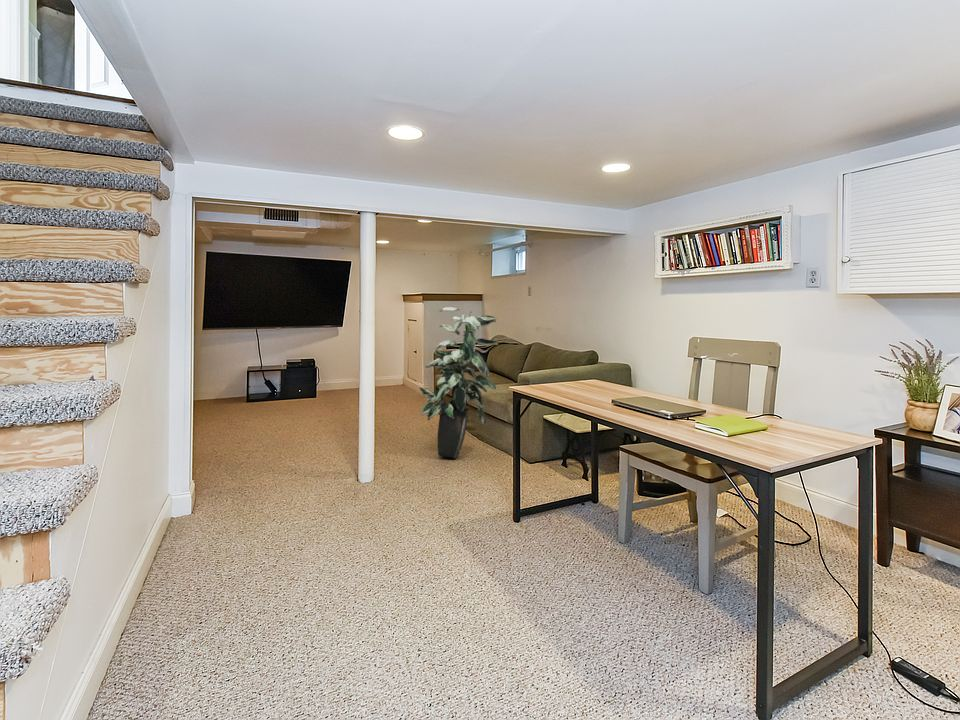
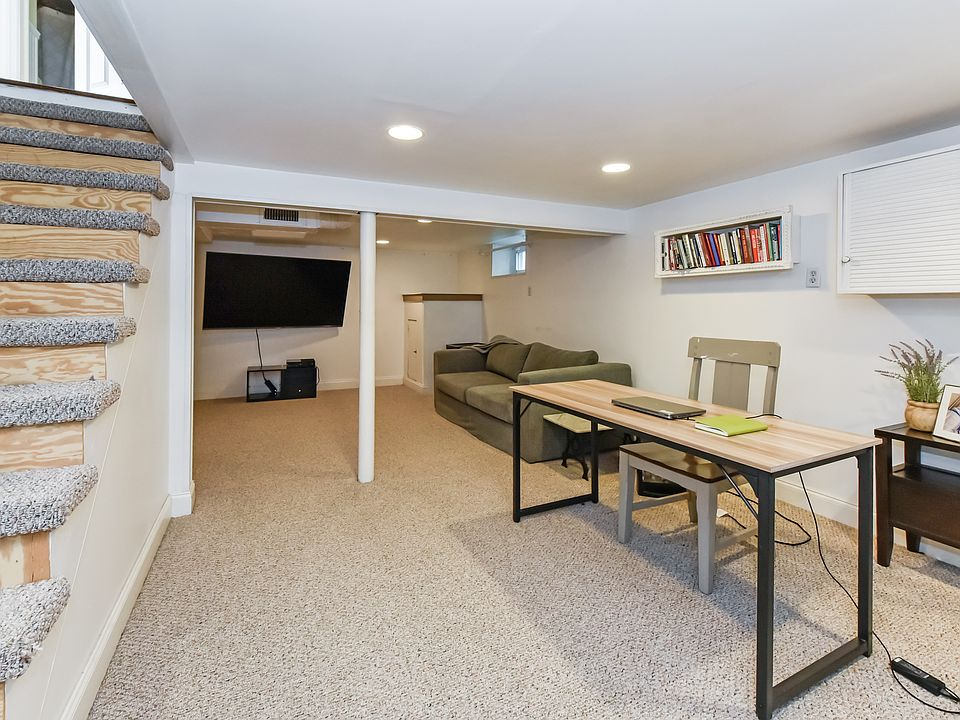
- indoor plant (457, 381)
